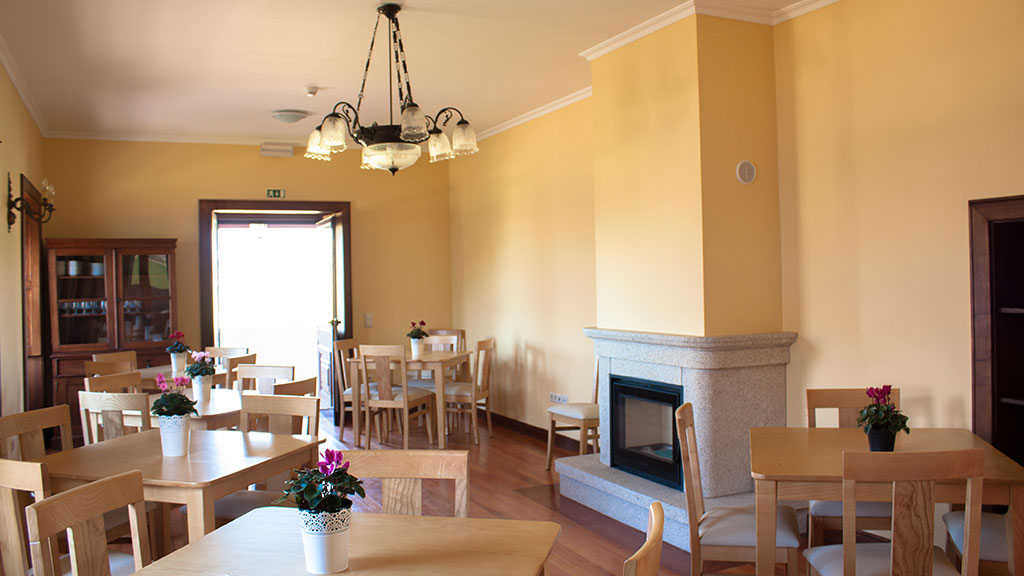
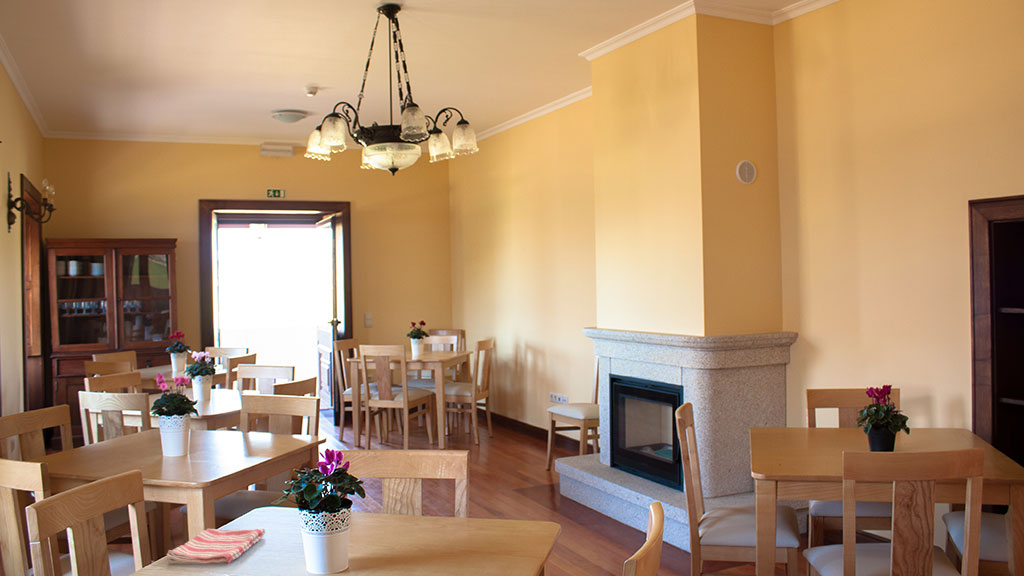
+ dish towel (218, 542)
